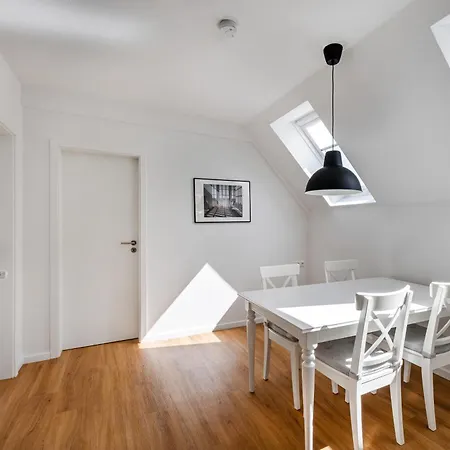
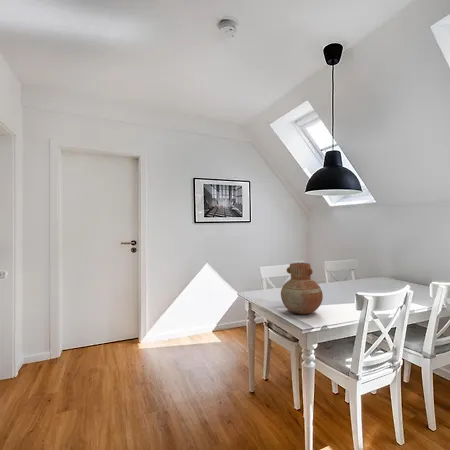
+ vase (301, 287)
